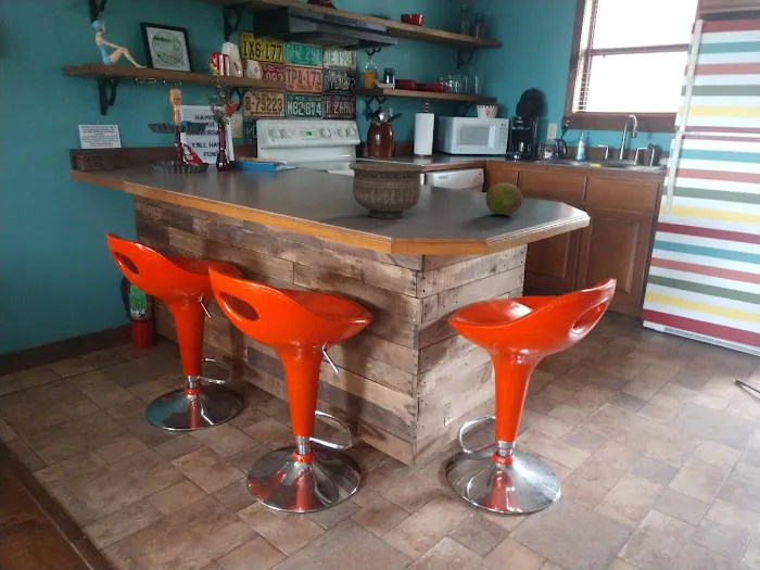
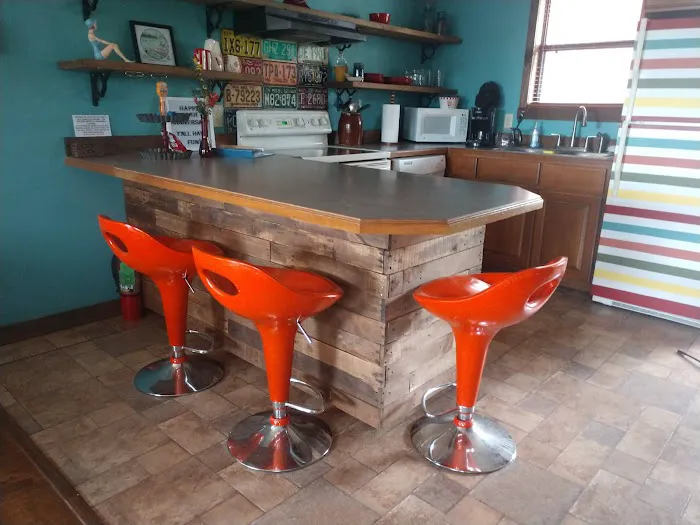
- bowl (387, 190)
- fruit (503, 199)
